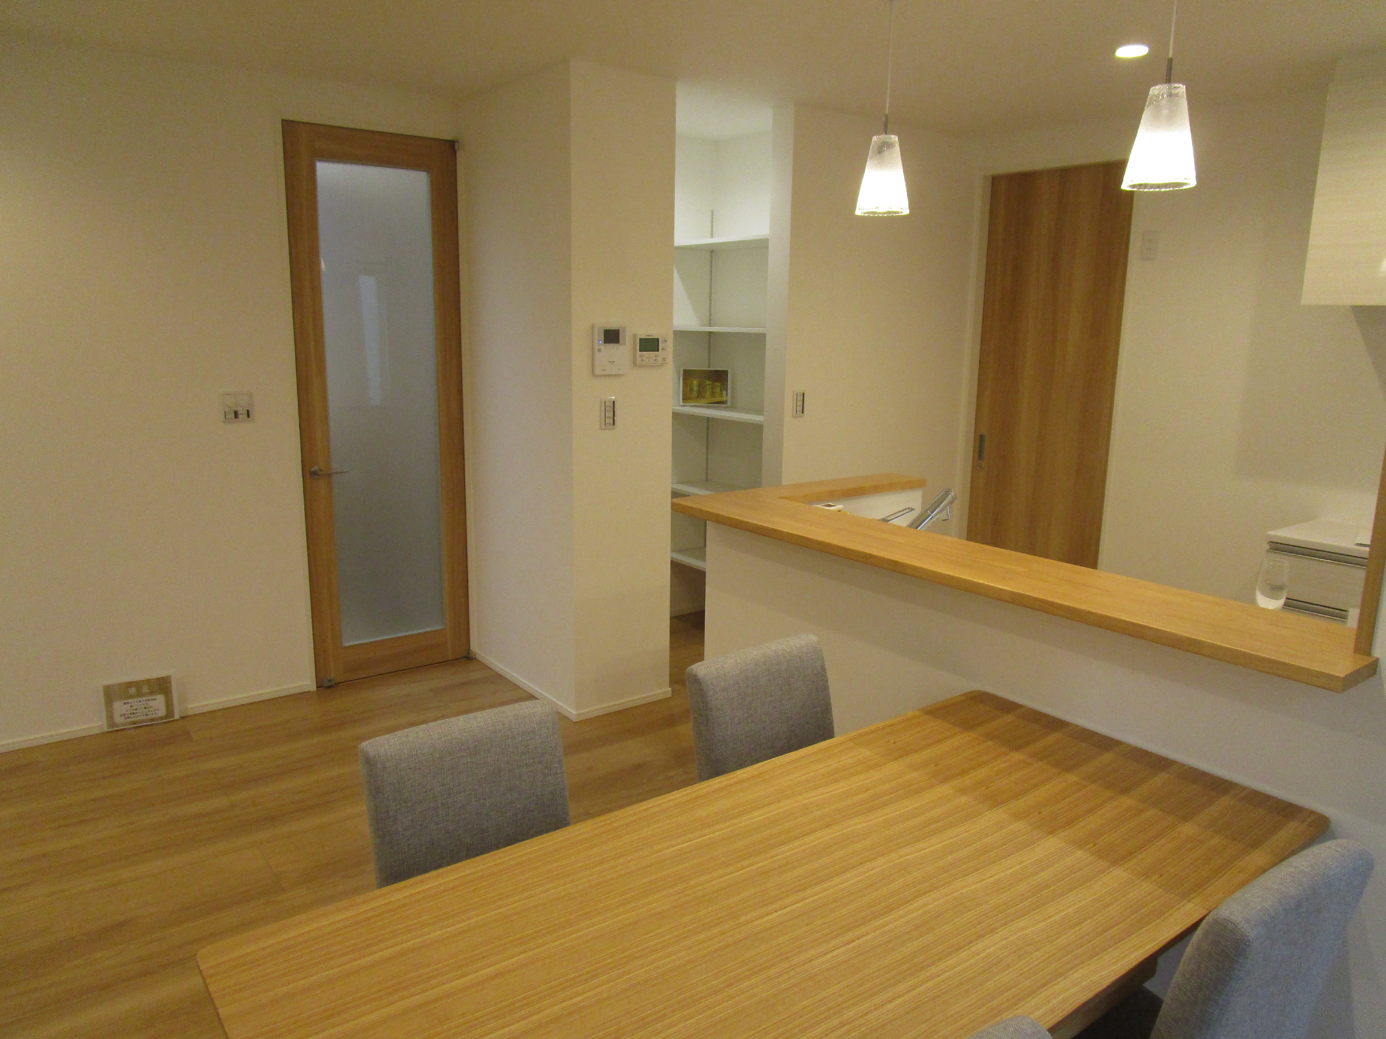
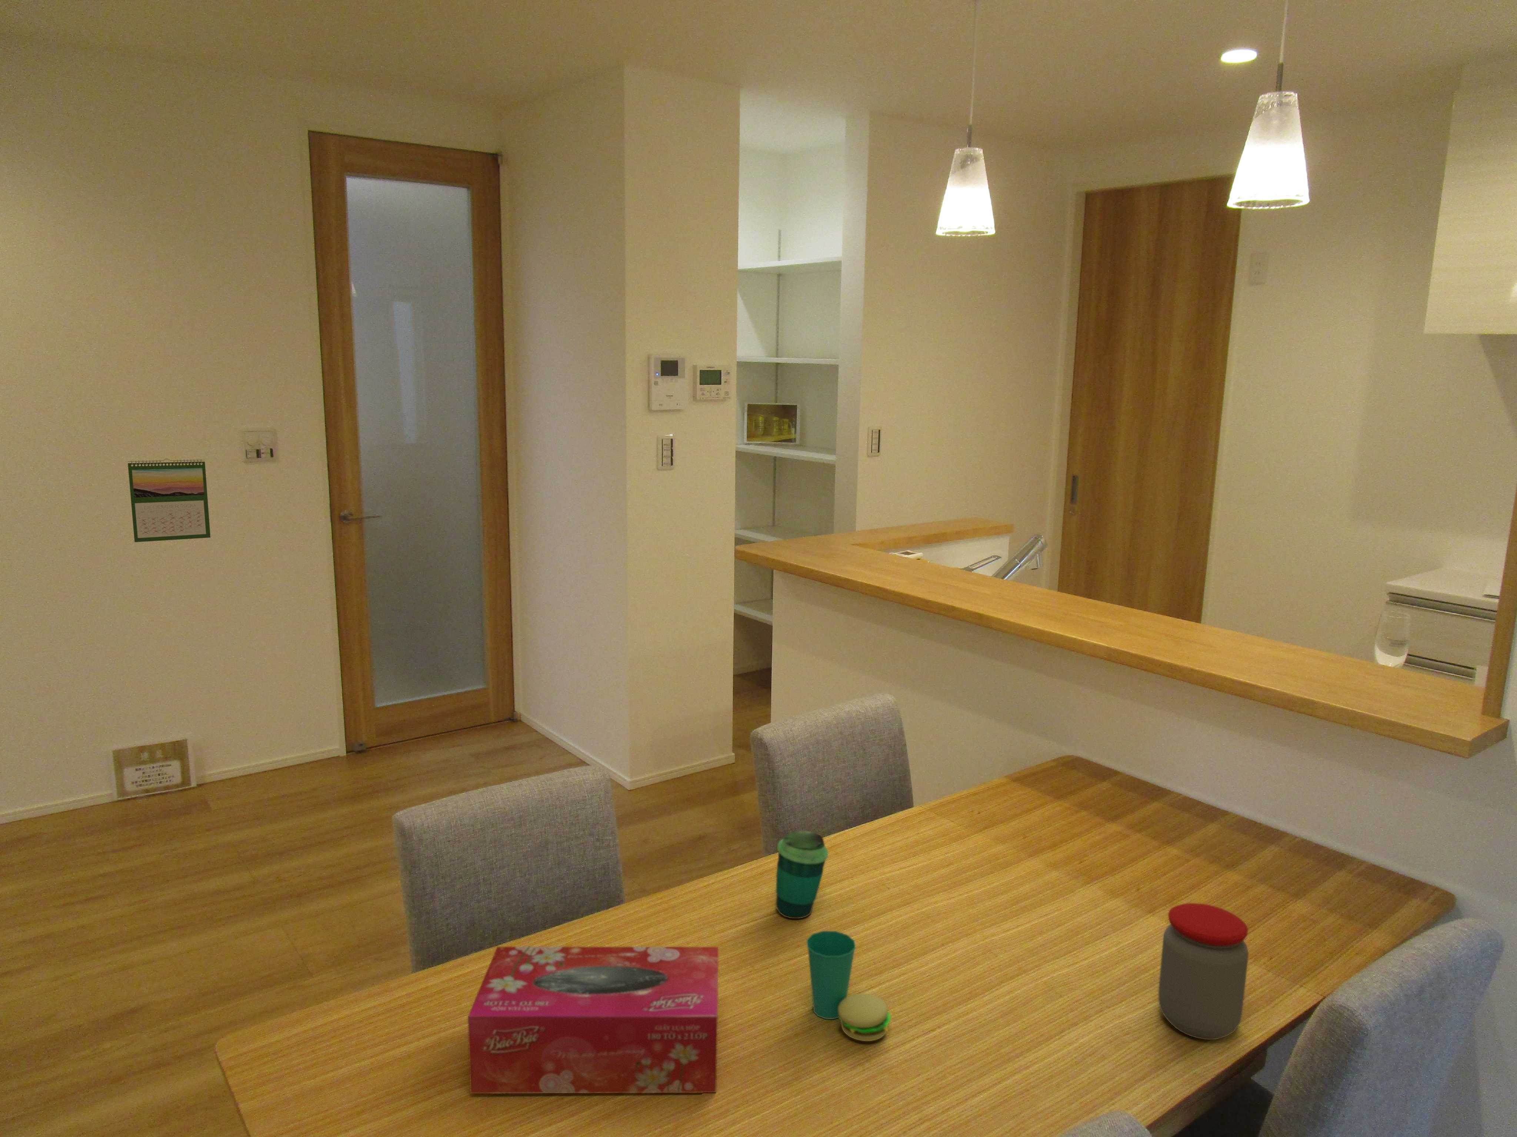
+ tissue box (601, 1016)
+ cup (847, 987)
+ cup (802, 875)
+ calendar (170, 499)
+ jar (1203, 971)
